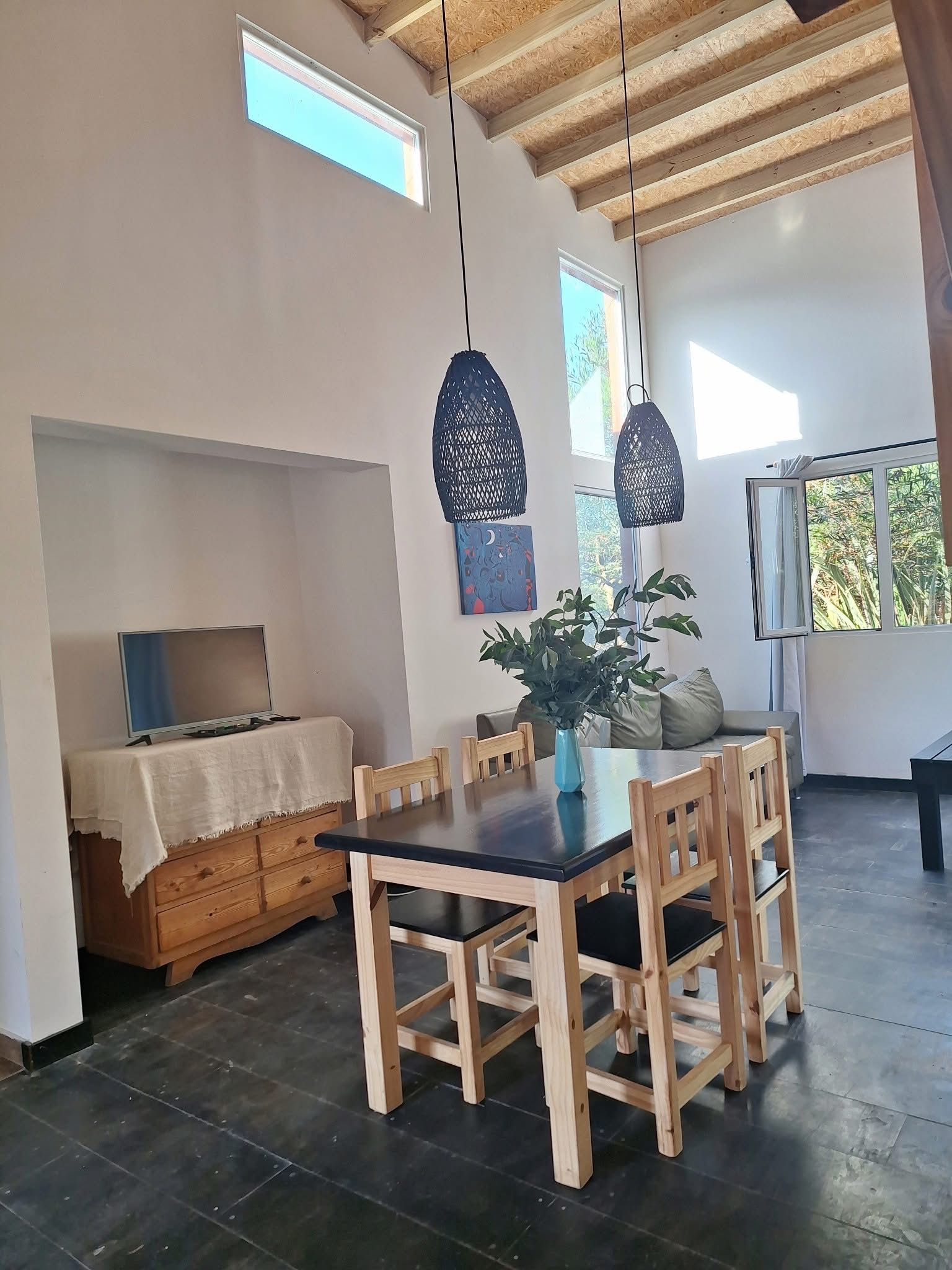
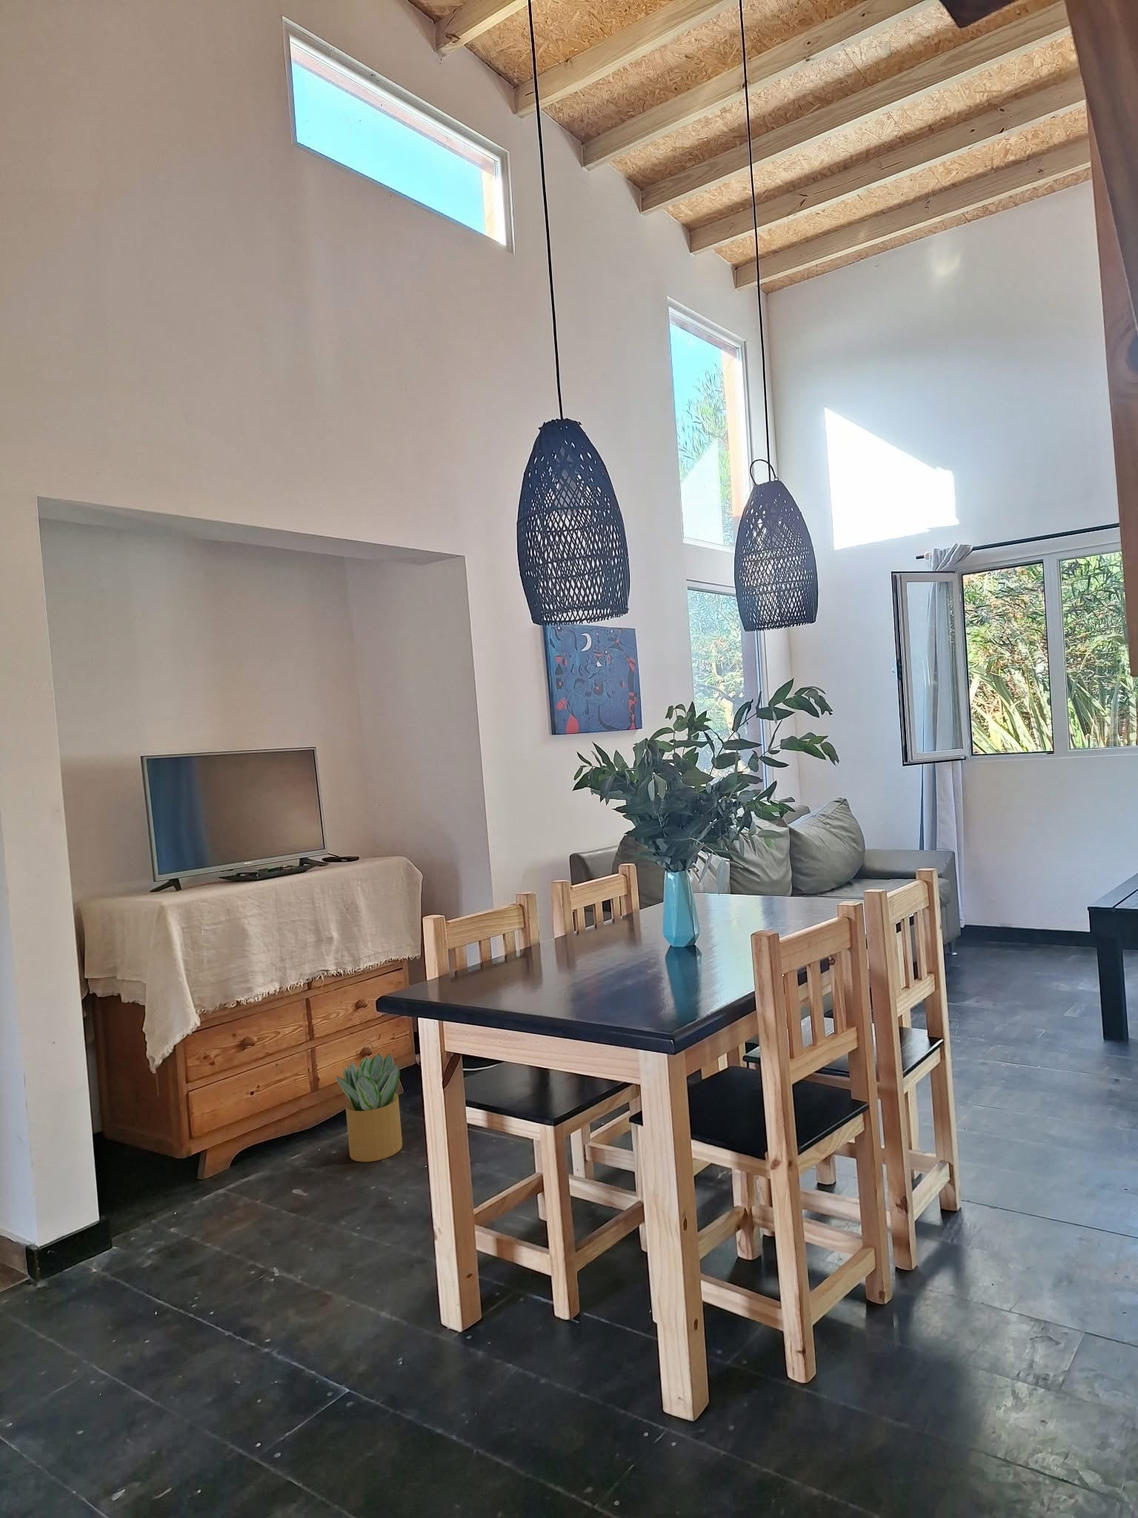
+ potted plant (368, 1107)
